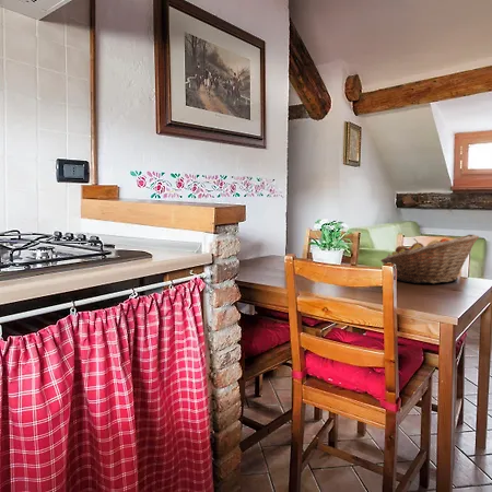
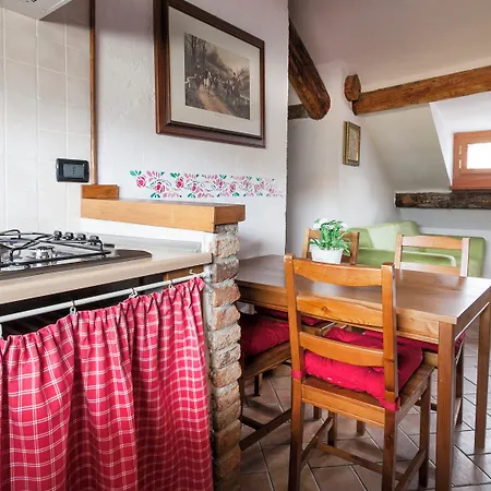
- fruit basket (429, 256)
